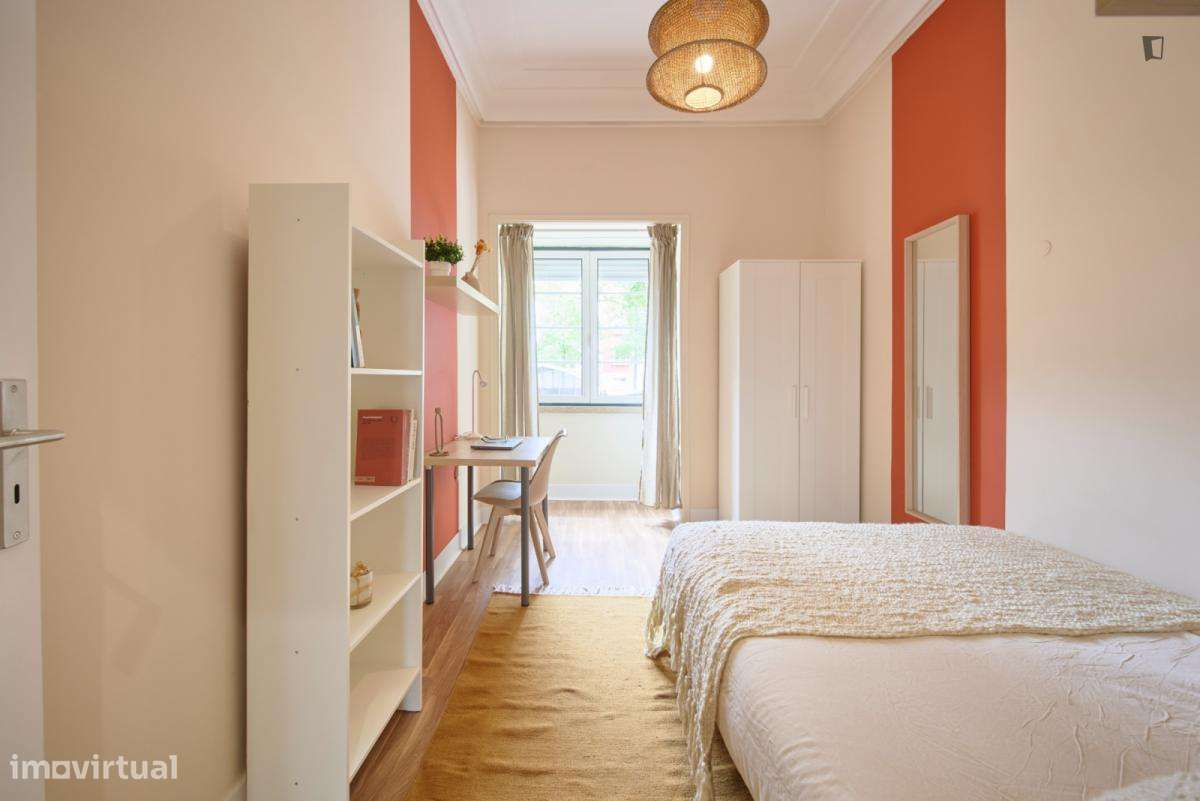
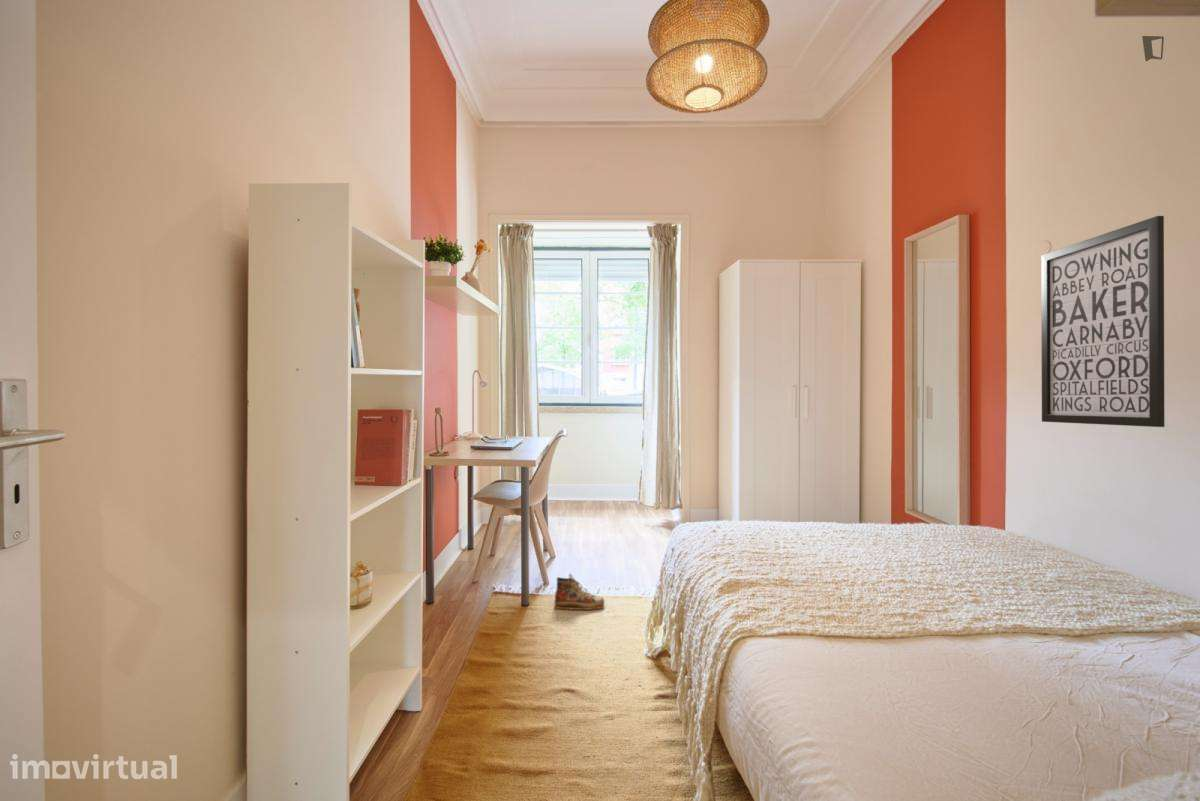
+ shoe (579, 589)
+ wall art (1095, 330)
